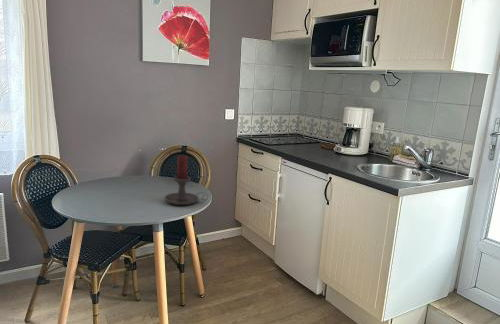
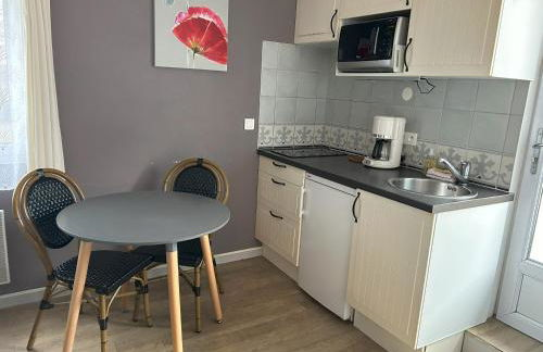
- candle holder (187, 178)
